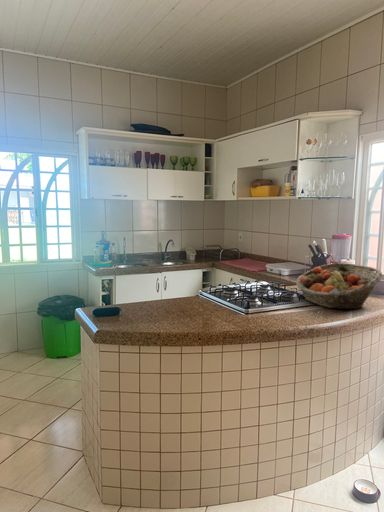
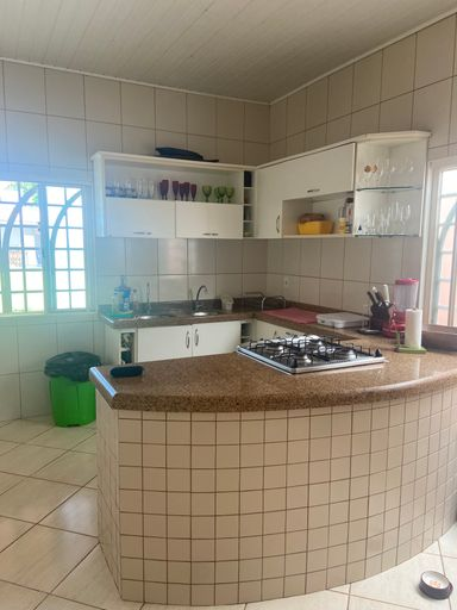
- fruit basket (336, 284)
